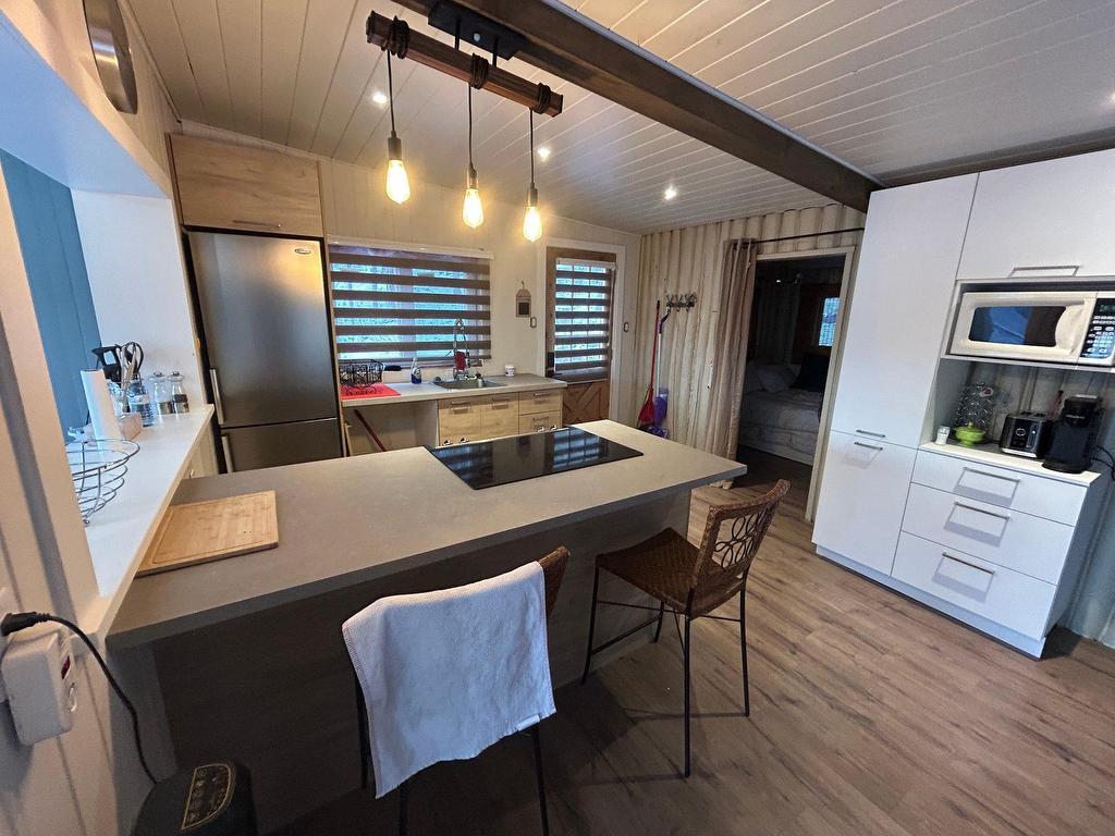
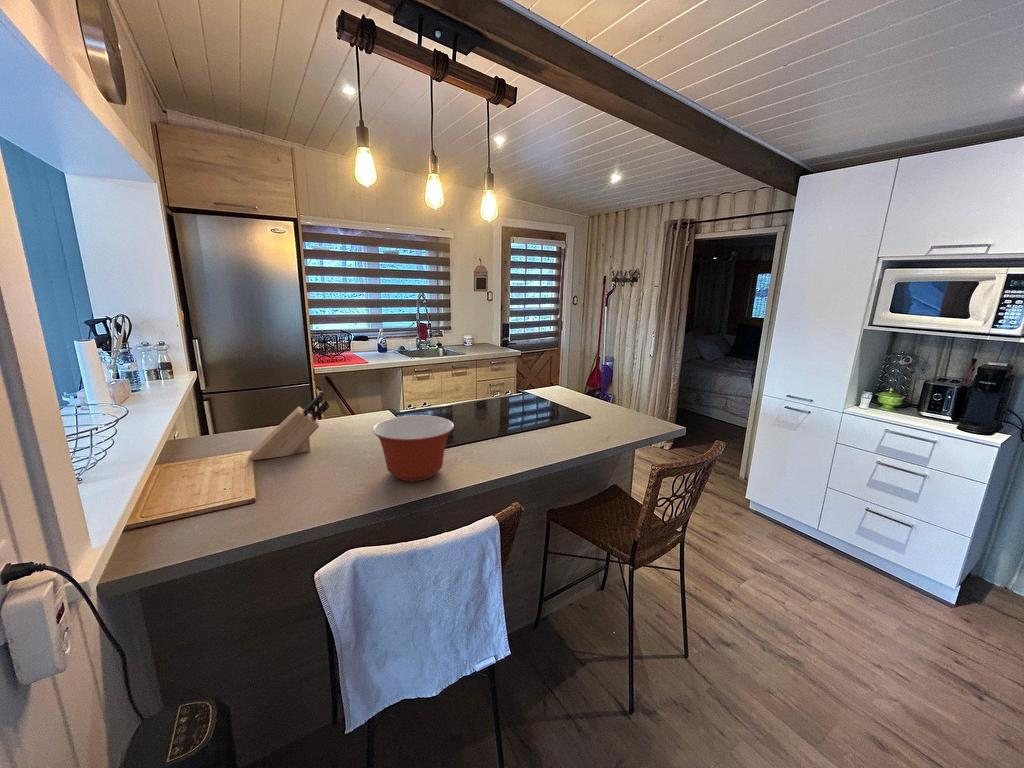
+ knife block (290, 423)
+ mixing bowl (414, 449)
